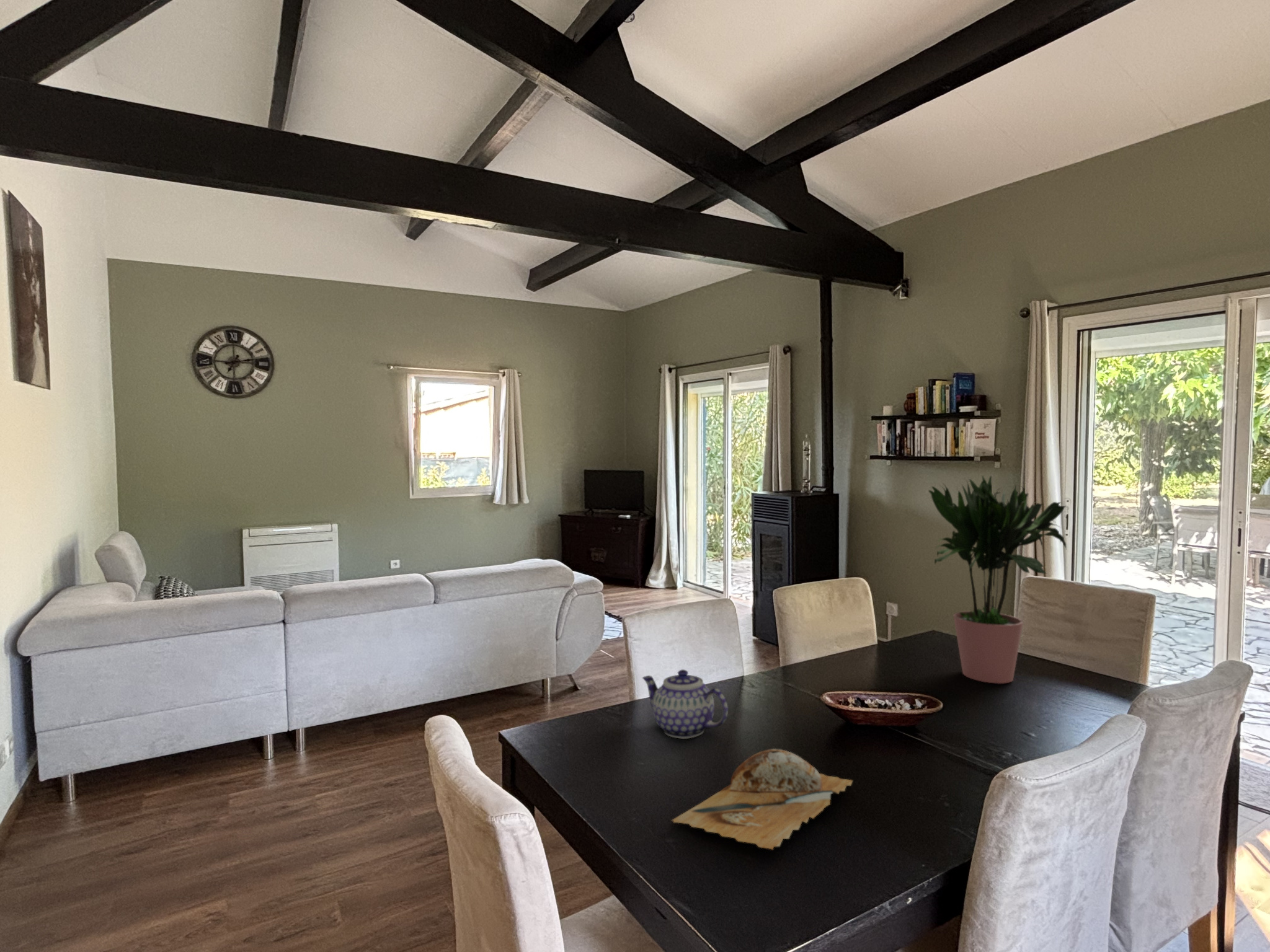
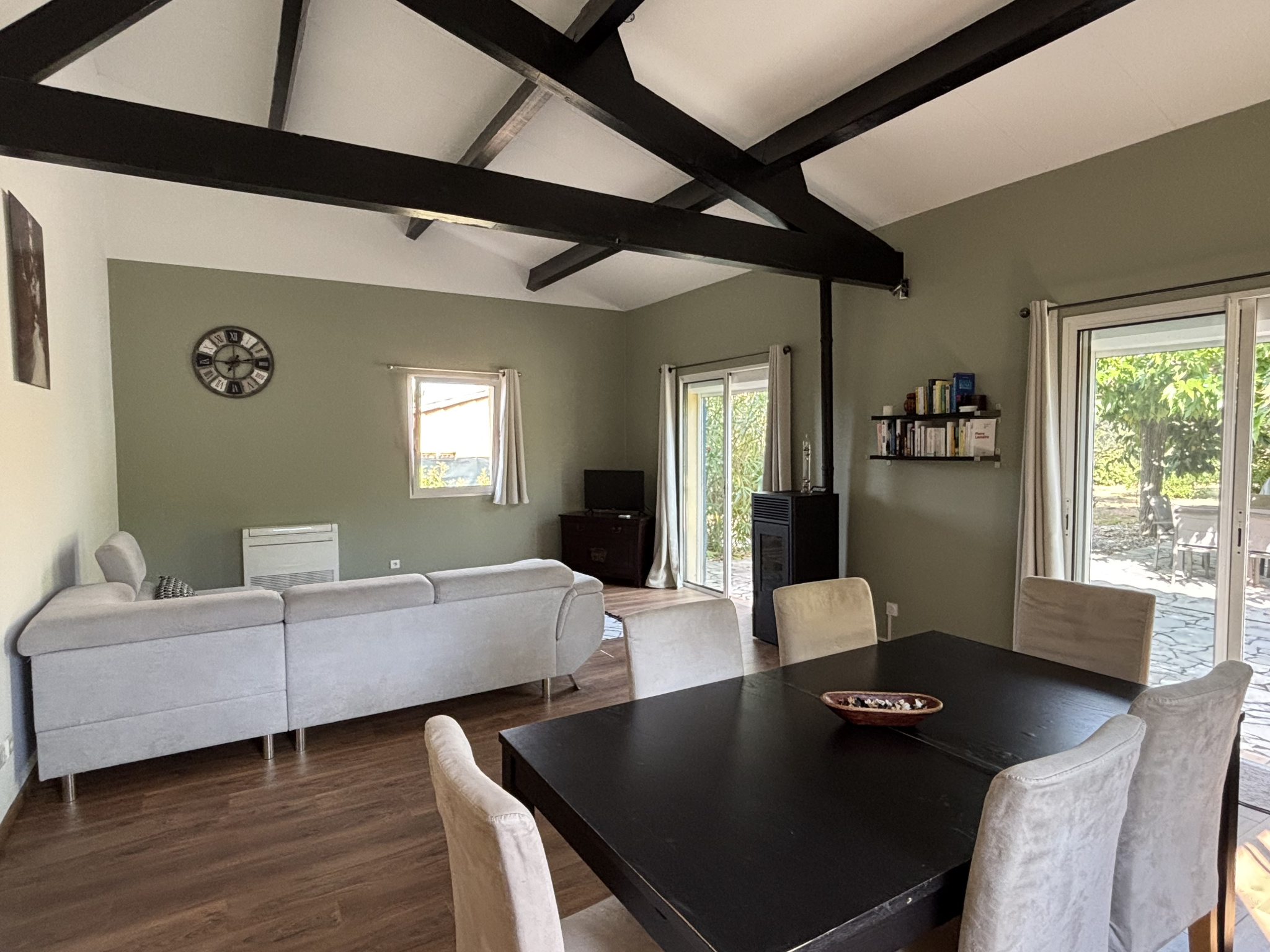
- potted plant (1005, 576)
- teapot (683, 700)
- chopping board (766, 786)
